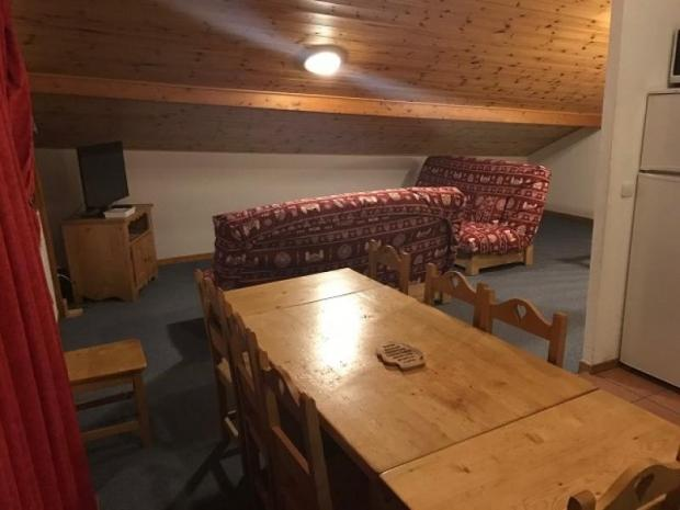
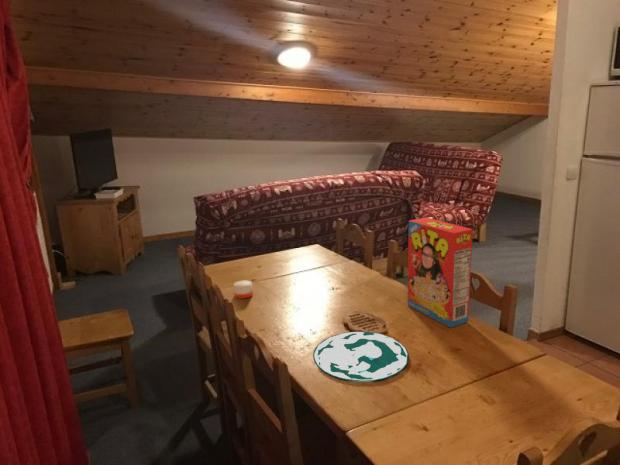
+ cereal box (437, 270)
+ plate (360, 350)
+ candle (242, 283)
